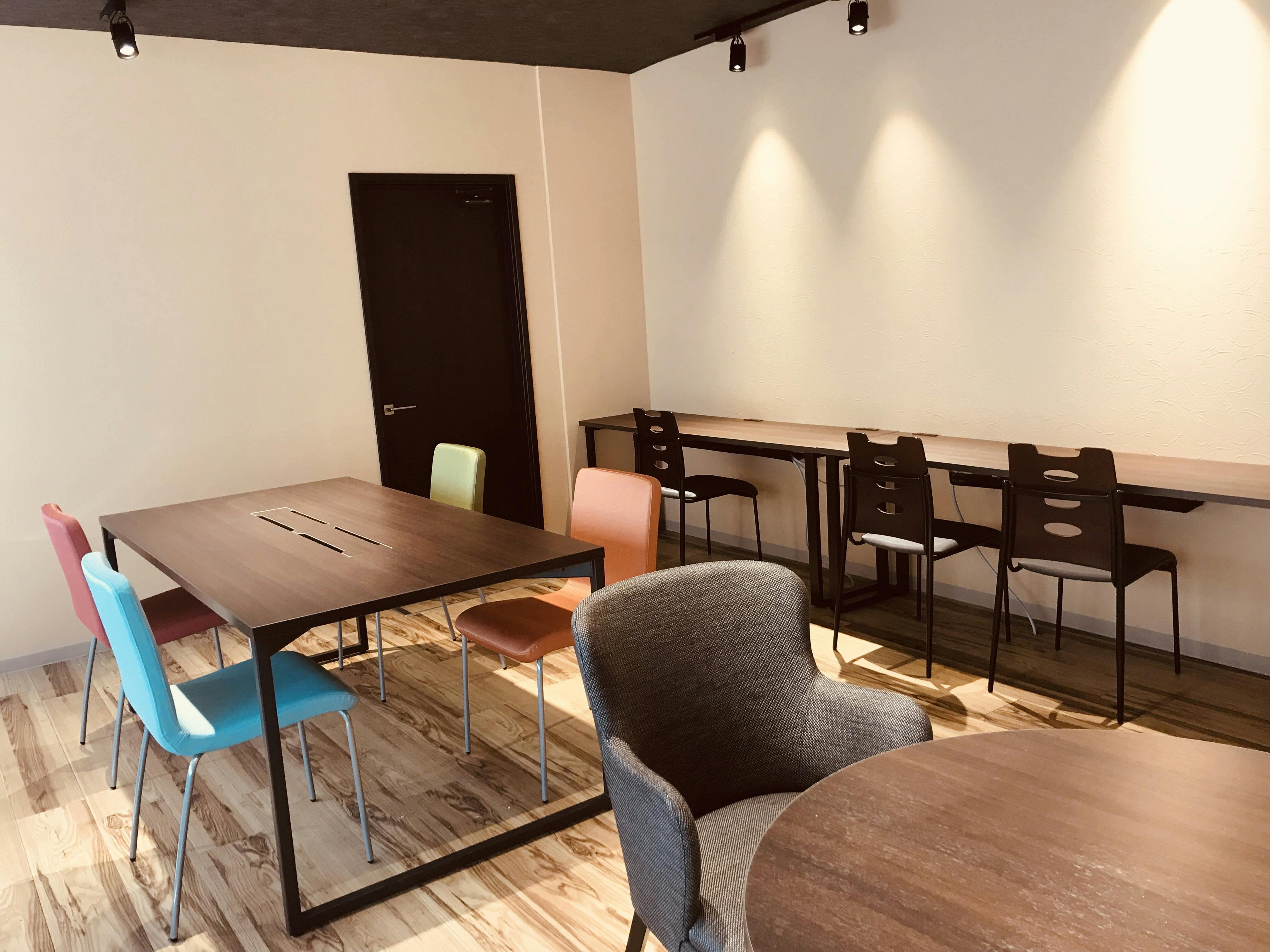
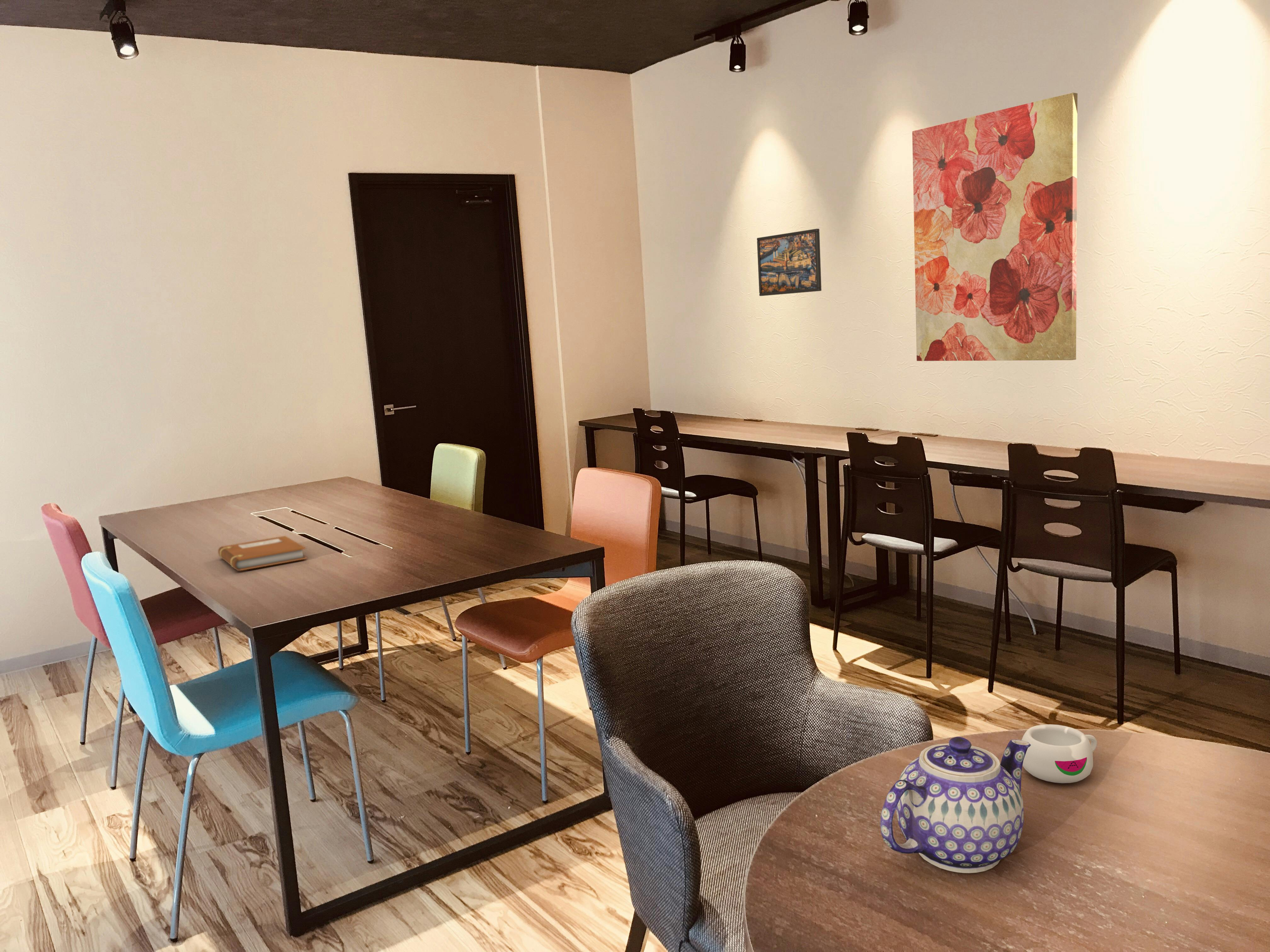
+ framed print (788, 264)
+ mug (1063, 752)
+ teapot (959, 795)
+ notebook (260, 552)
+ wall art (990, 239)
